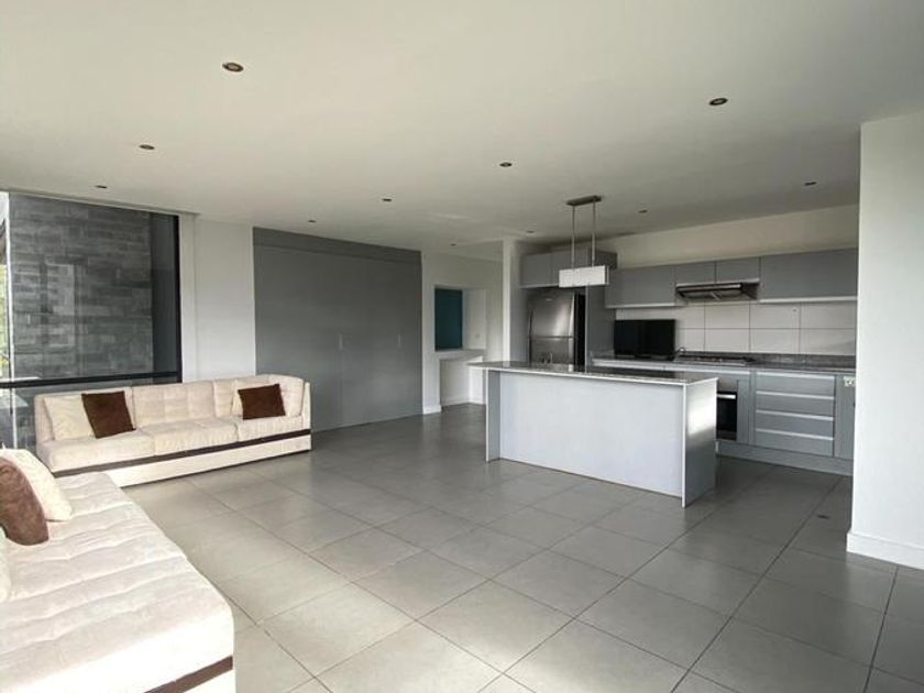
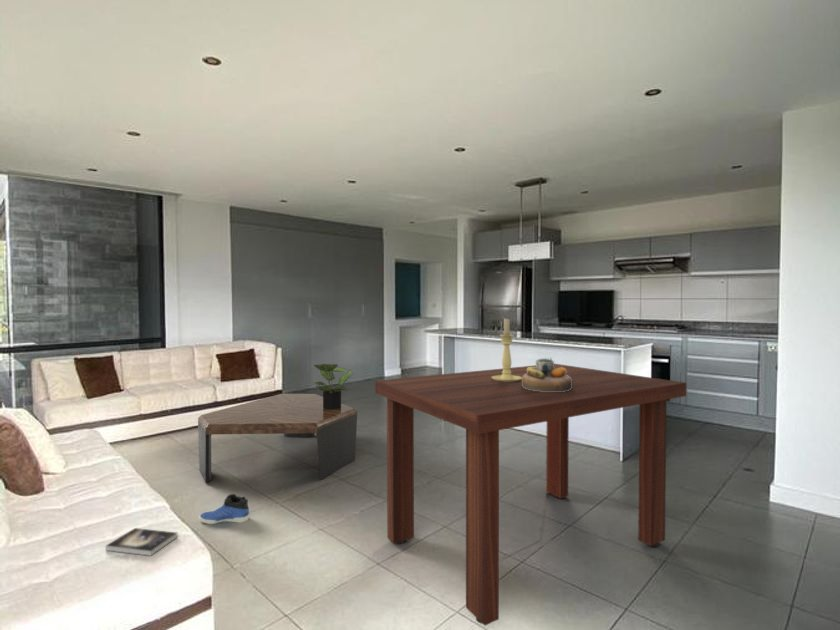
+ coffee table (274, 433)
+ potted plant (329, 384)
+ candle holder (506, 348)
+ decorative bowl (546, 372)
+ sneaker (224, 507)
+ dining table (546, 463)
+ book (142, 541)
